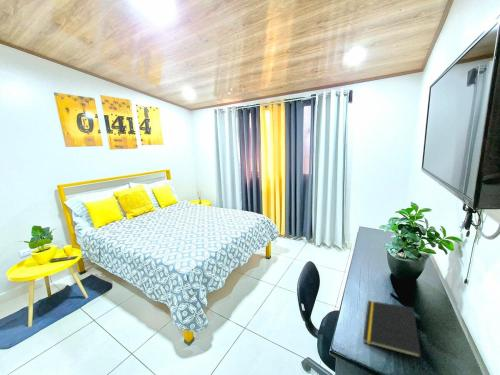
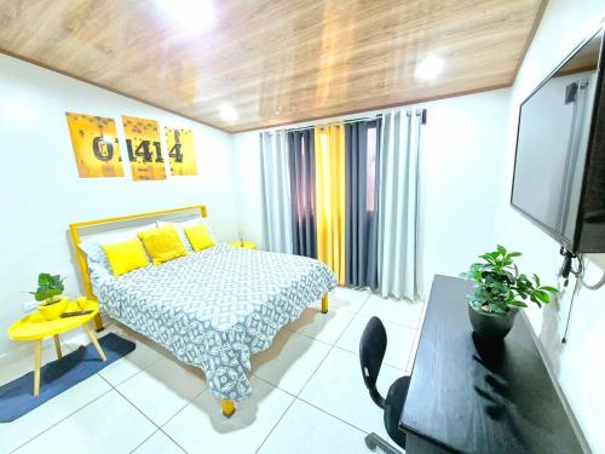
- notepad (389, 324)
